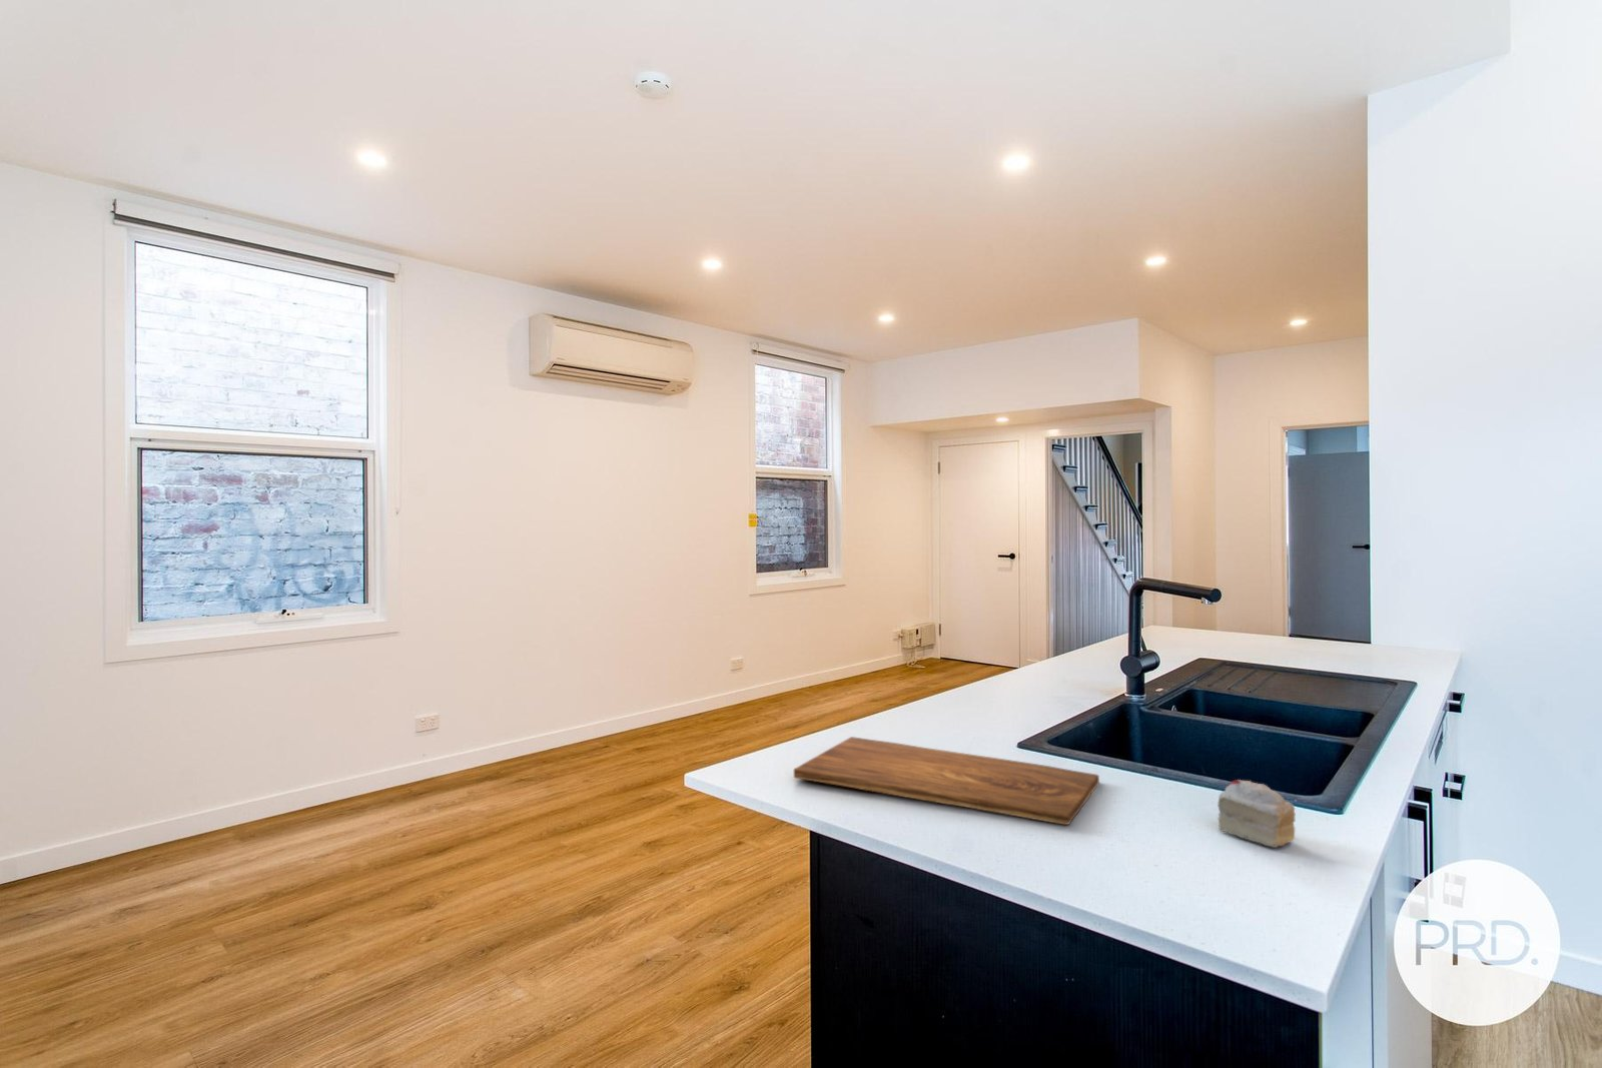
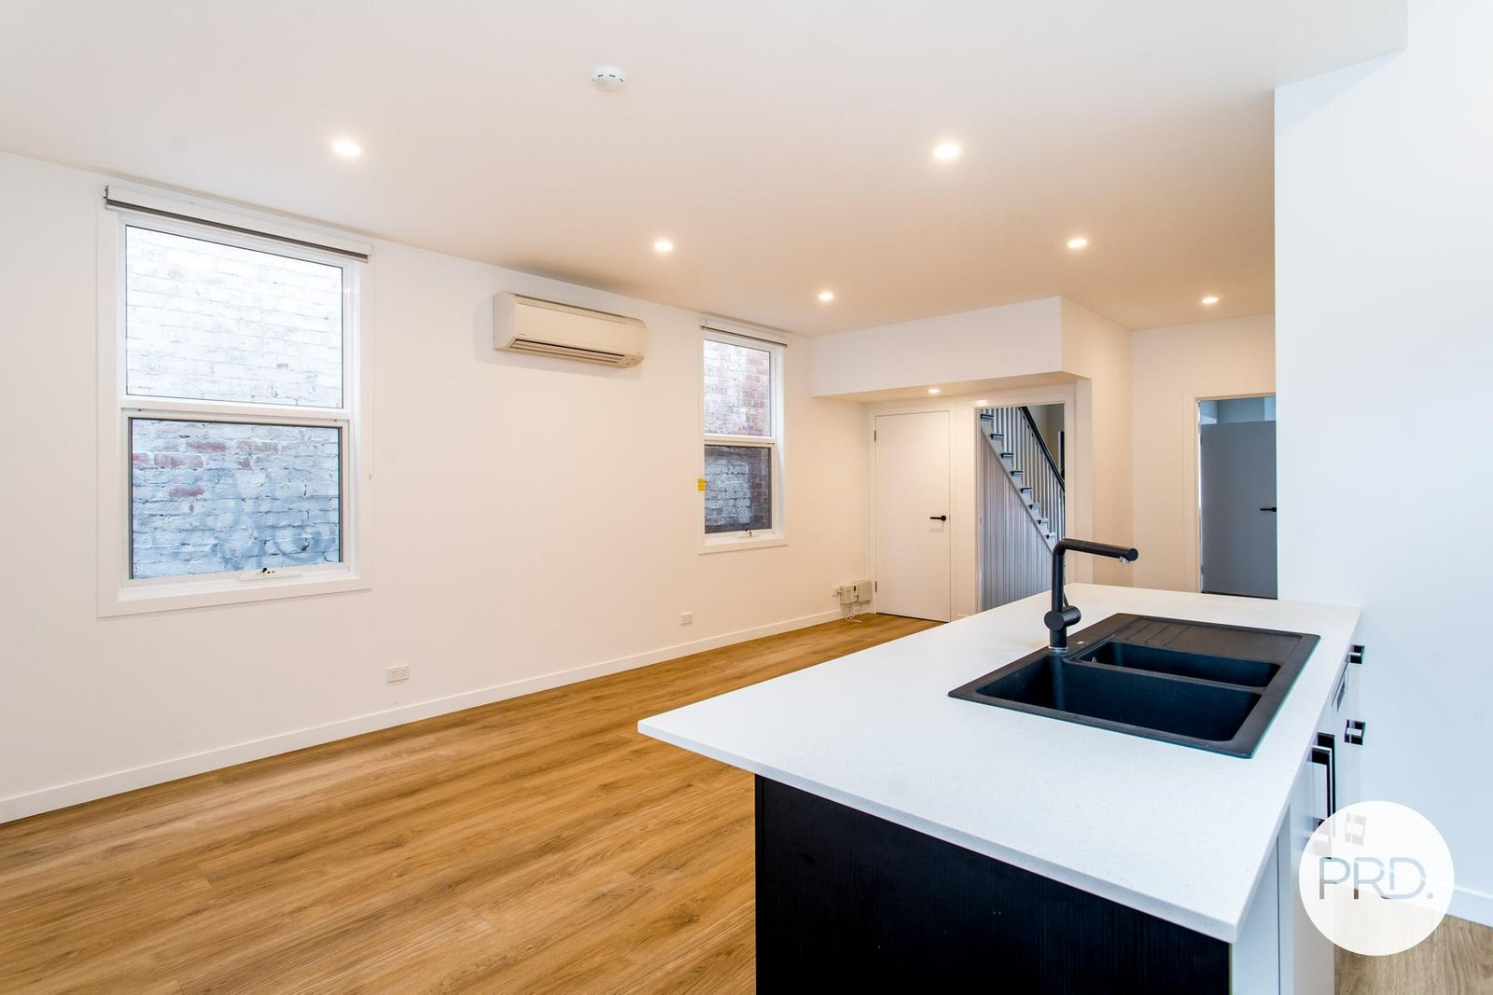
- cutting board (943, 774)
- cake slice (1255, 809)
